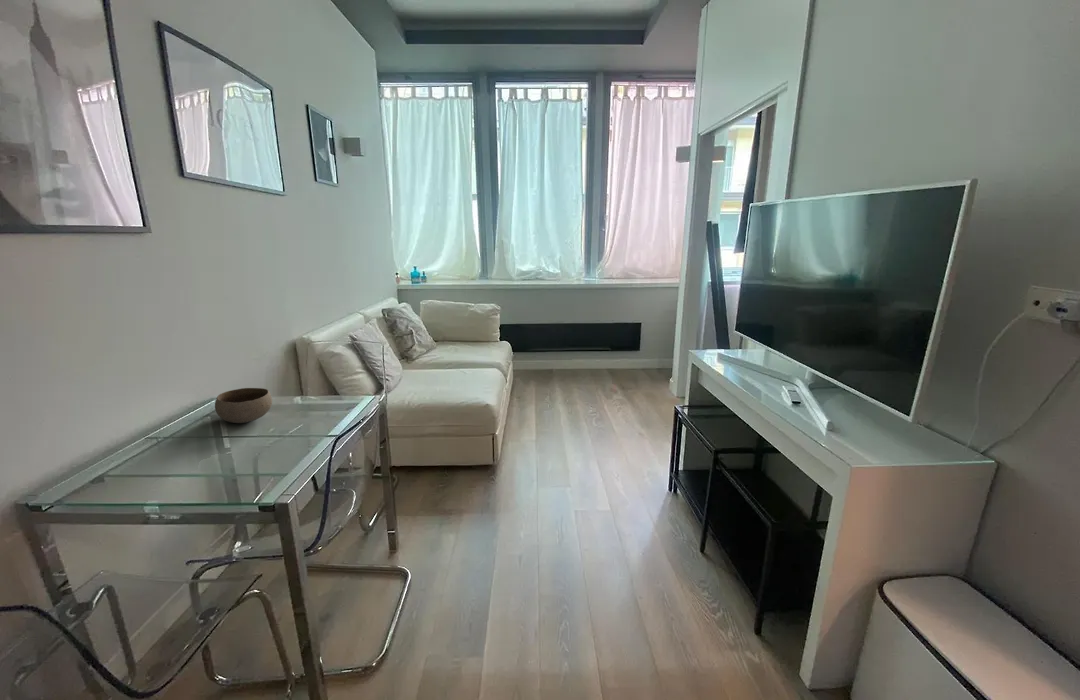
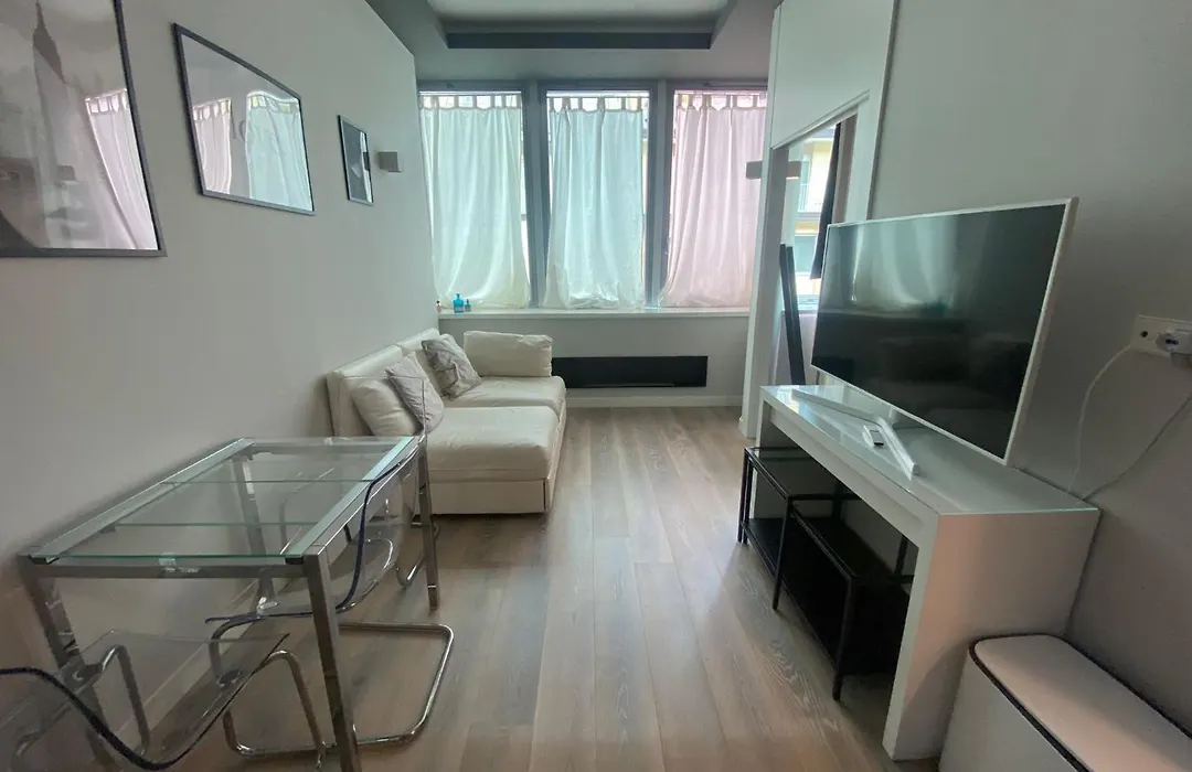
- bowl (245, 407)
